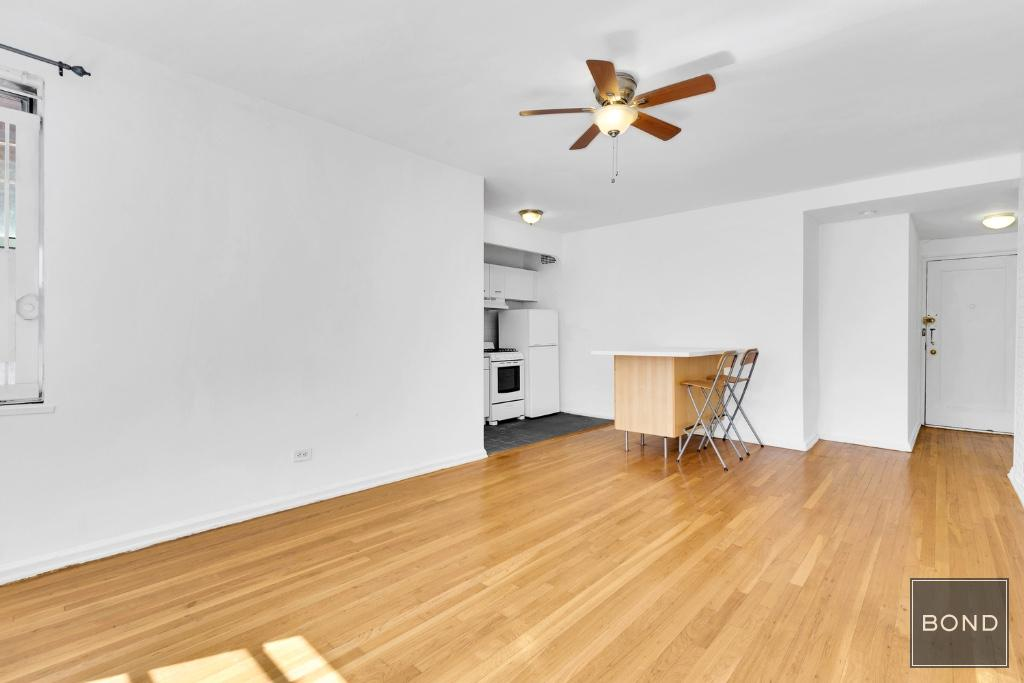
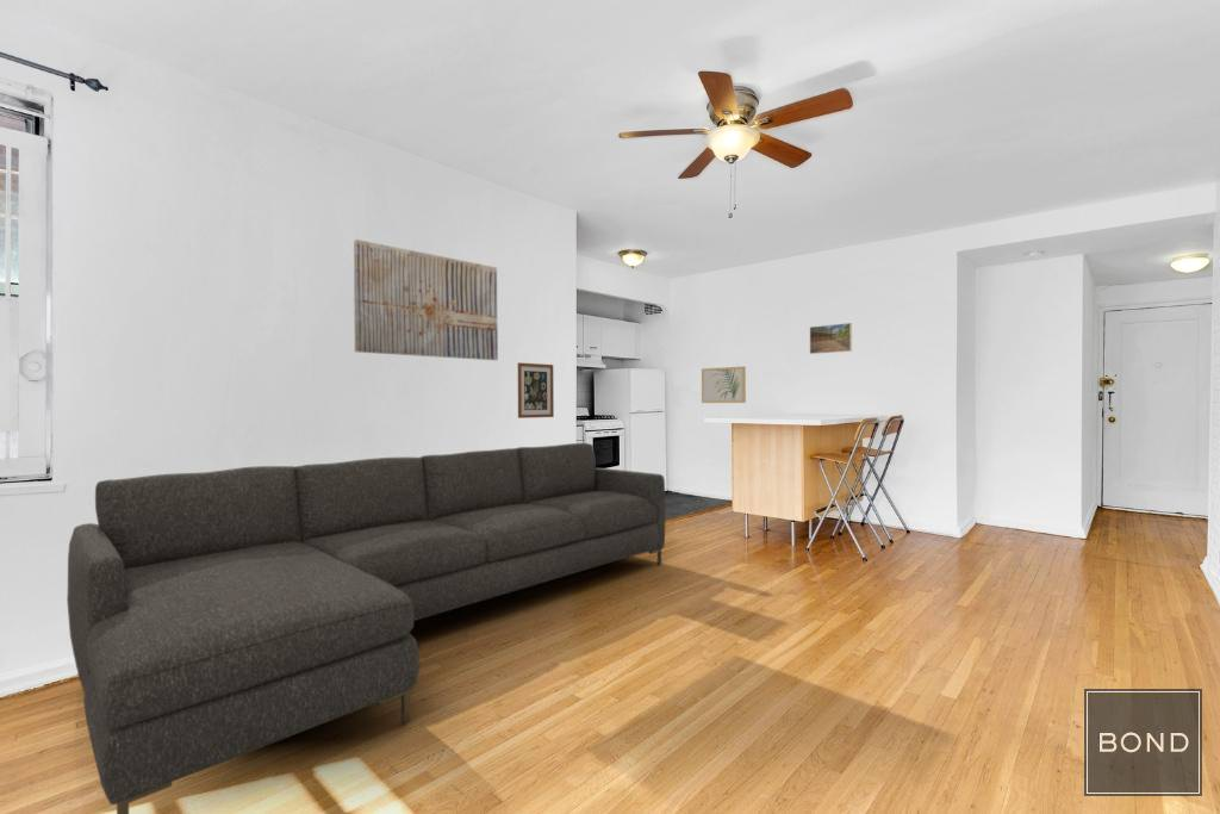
+ wall art (722, 385)
+ wall art (536, 390)
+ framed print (829, 338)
+ wall art (432, 305)
+ sofa (471, 540)
